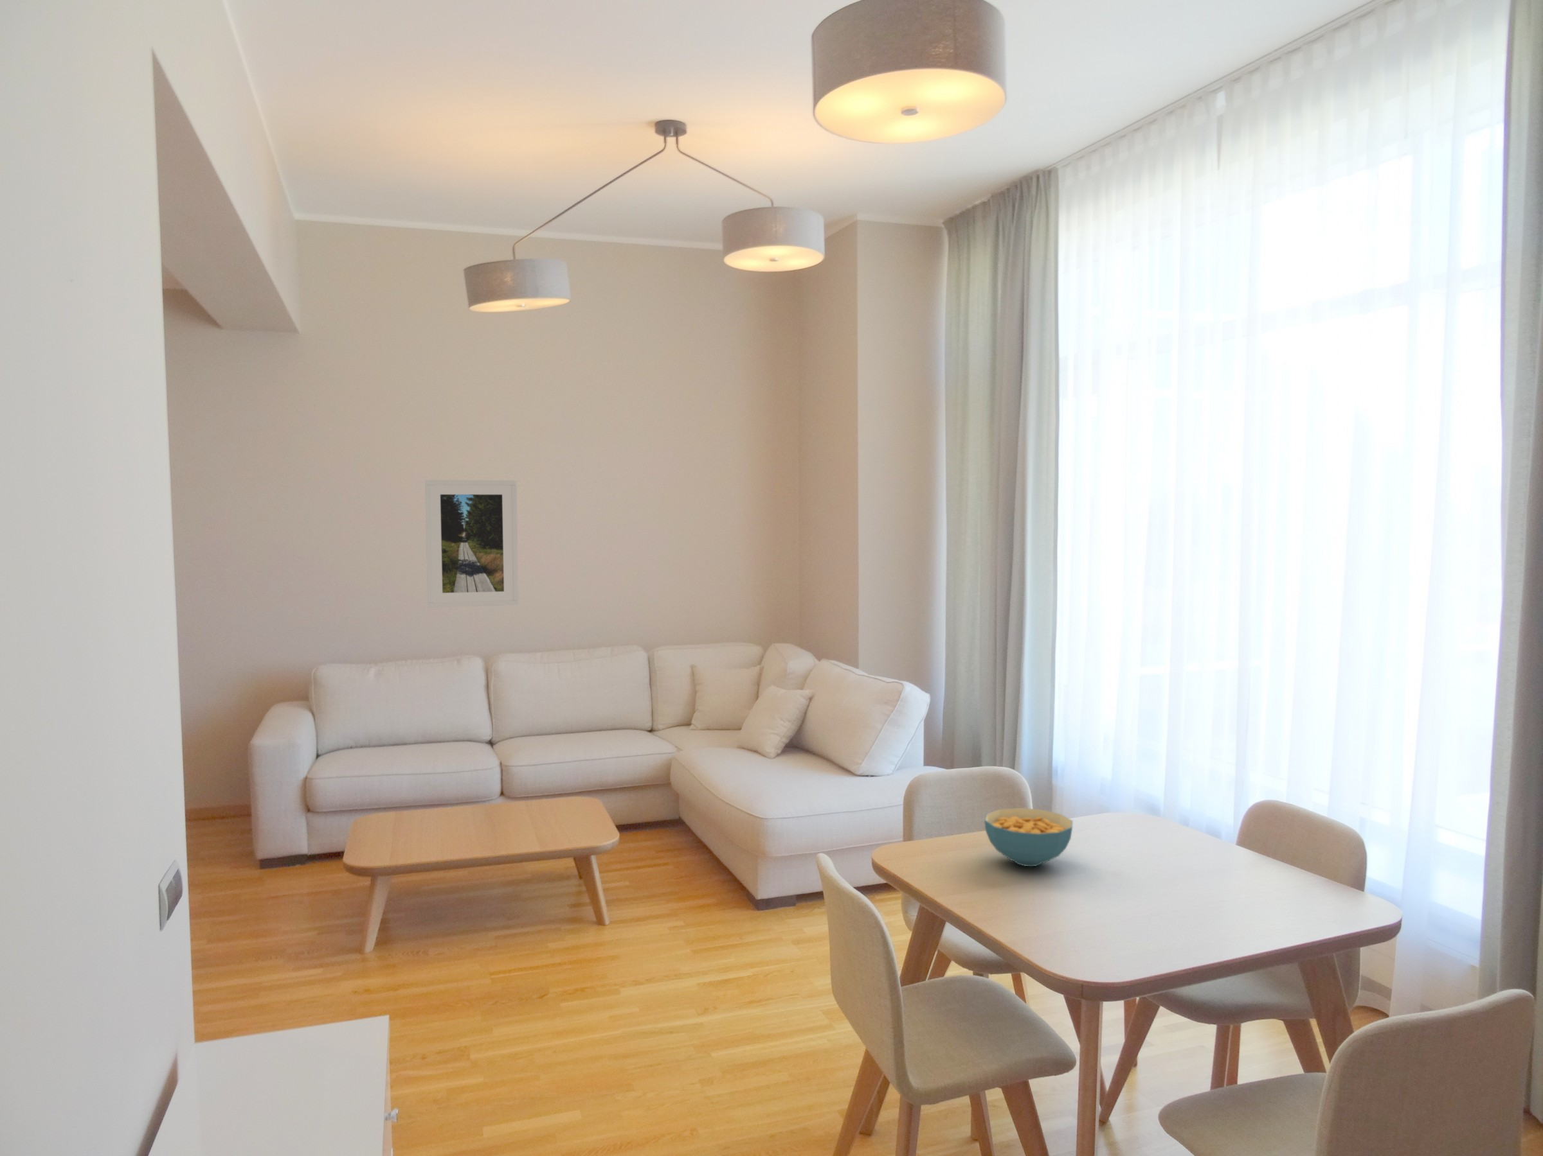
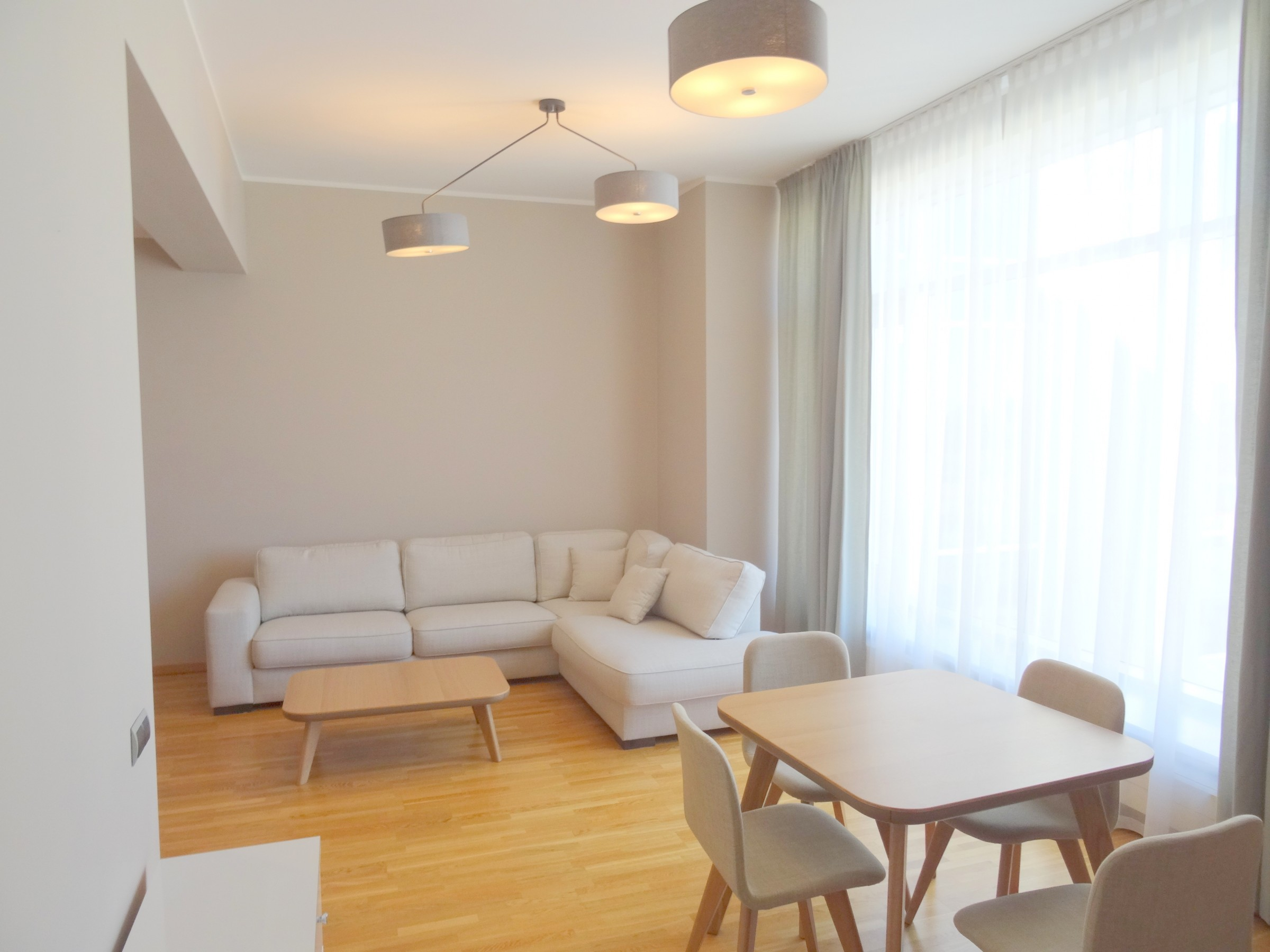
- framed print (471, 543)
- cereal bowl (1028, 840)
